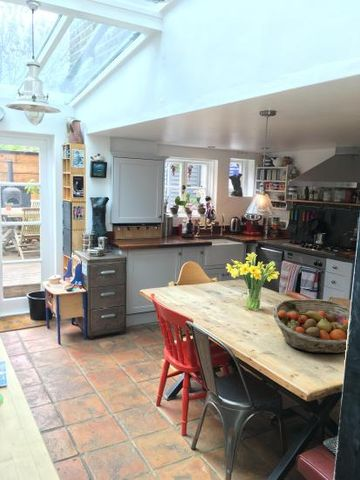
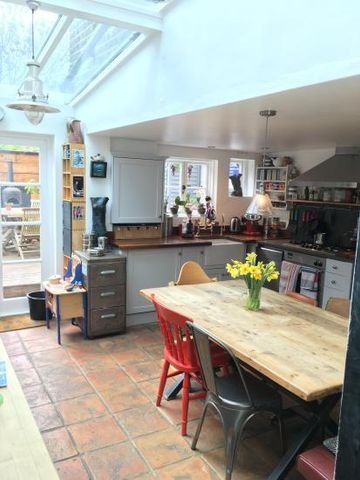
- fruit basket (317, 325)
